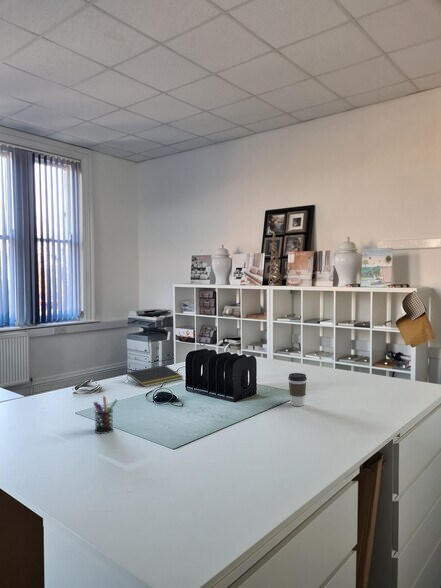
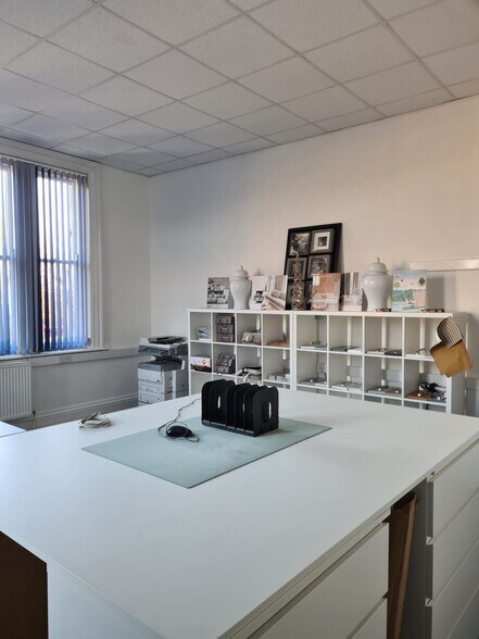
- pen holder (106, 413)
- coffee cup (297, 389)
- notepad (155, 375)
